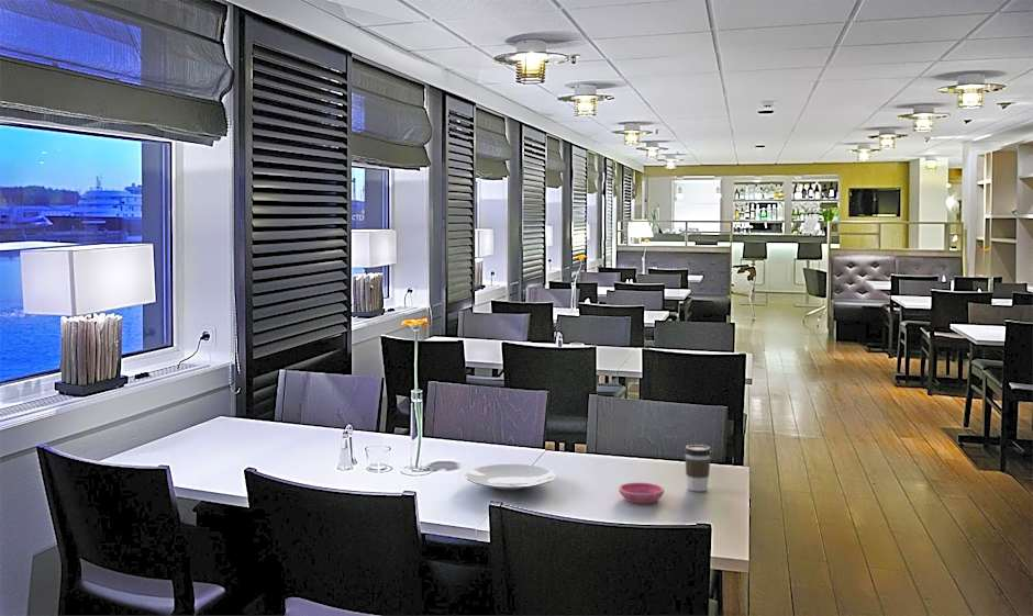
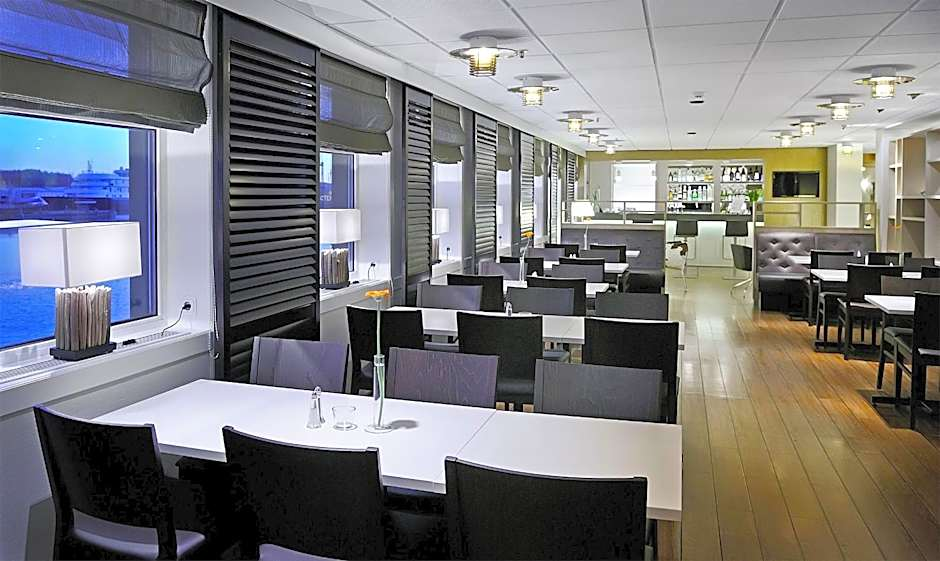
- plate (510, 480)
- coffee cup (697, 468)
- saucer (641, 493)
